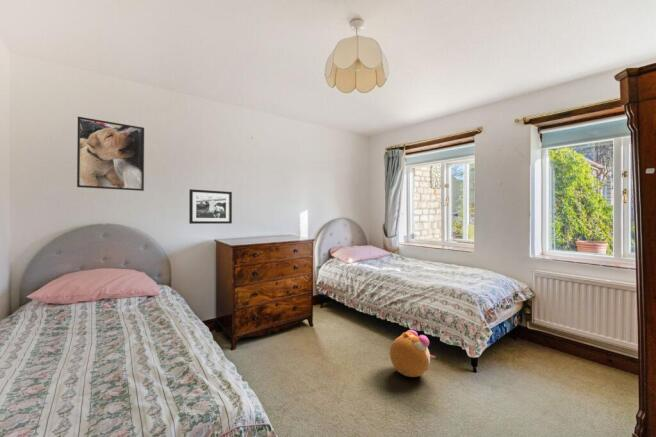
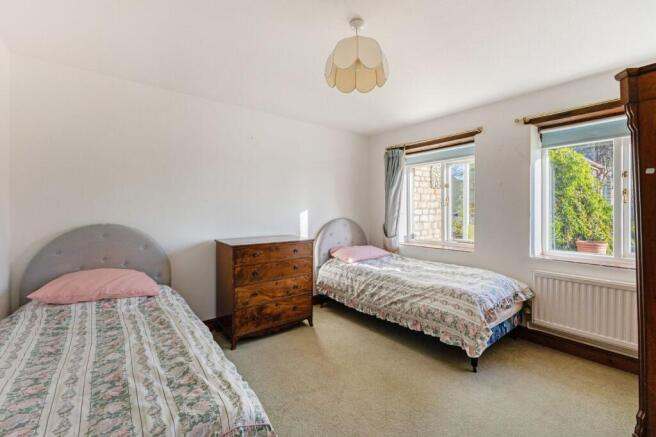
- plush toy (410, 353)
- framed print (112, 155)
- picture frame (211, 207)
